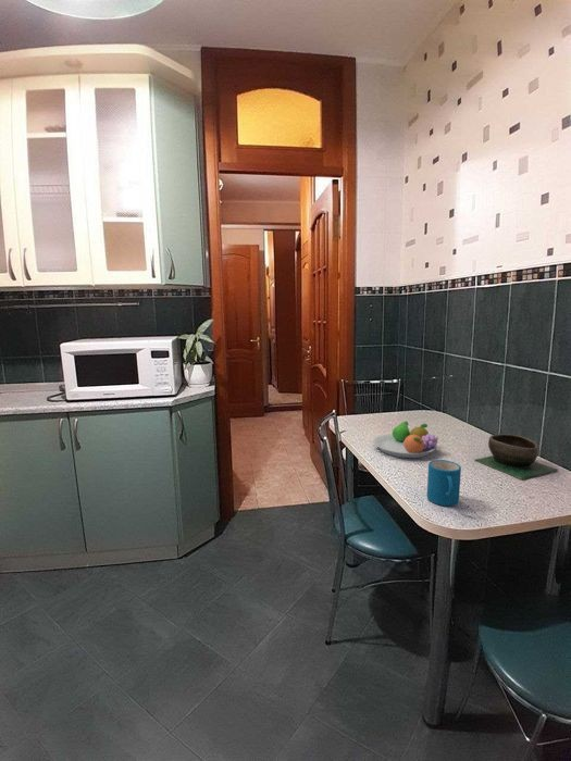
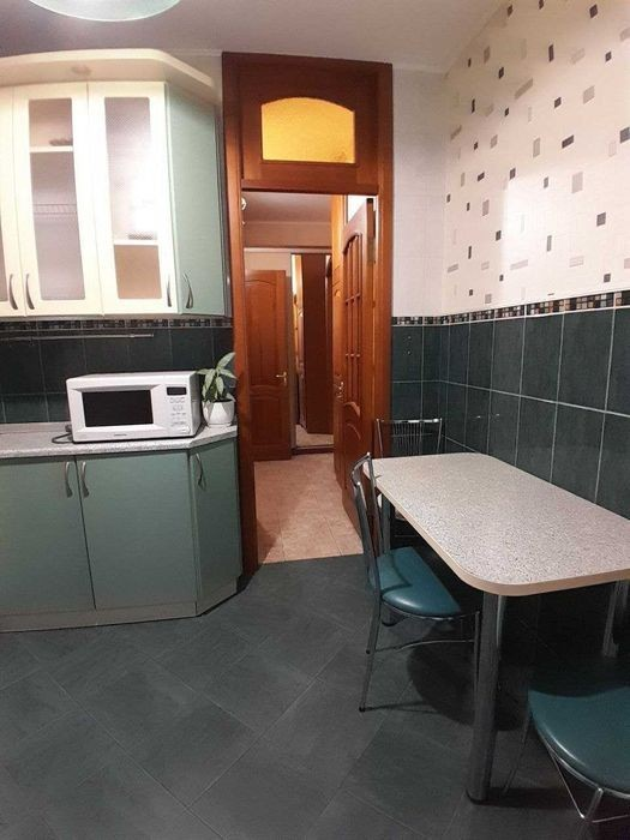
- fruit bowl (405, 436)
- bowl (516, 452)
- mug (445, 485)
